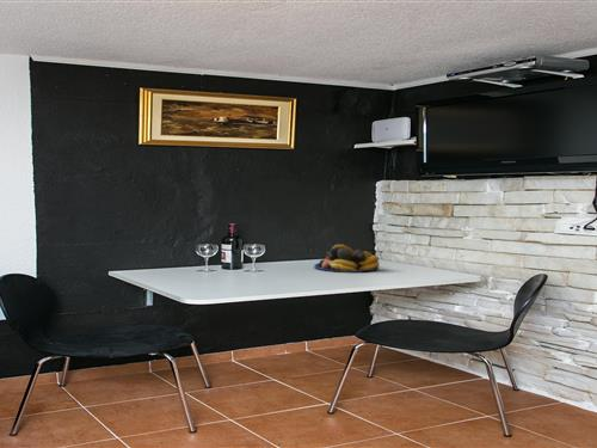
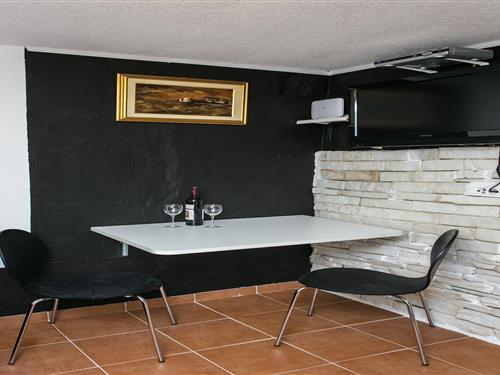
- fruit bowl (345, 256)
